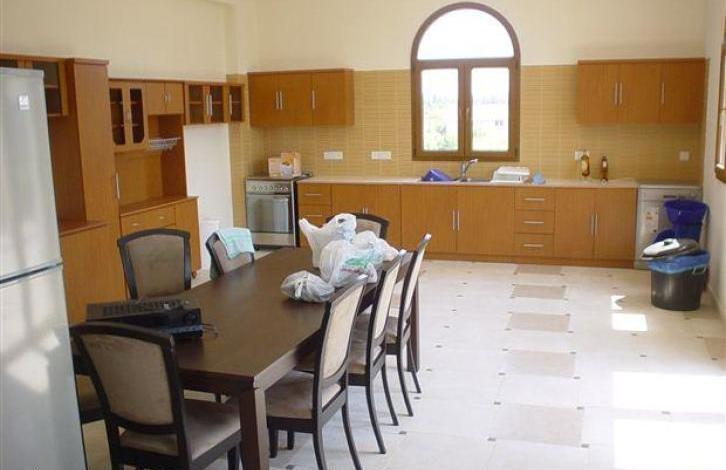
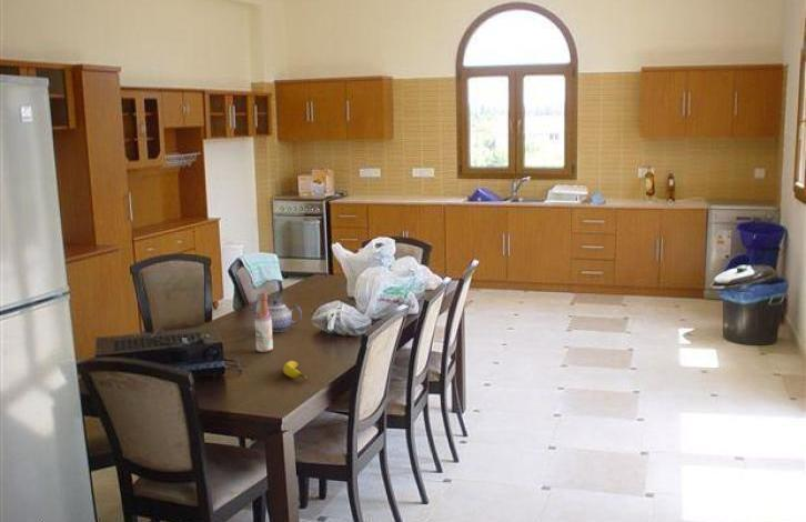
+ banana (294, 369)
+ teapot (275, 314)
+ bottle (263, 322)
